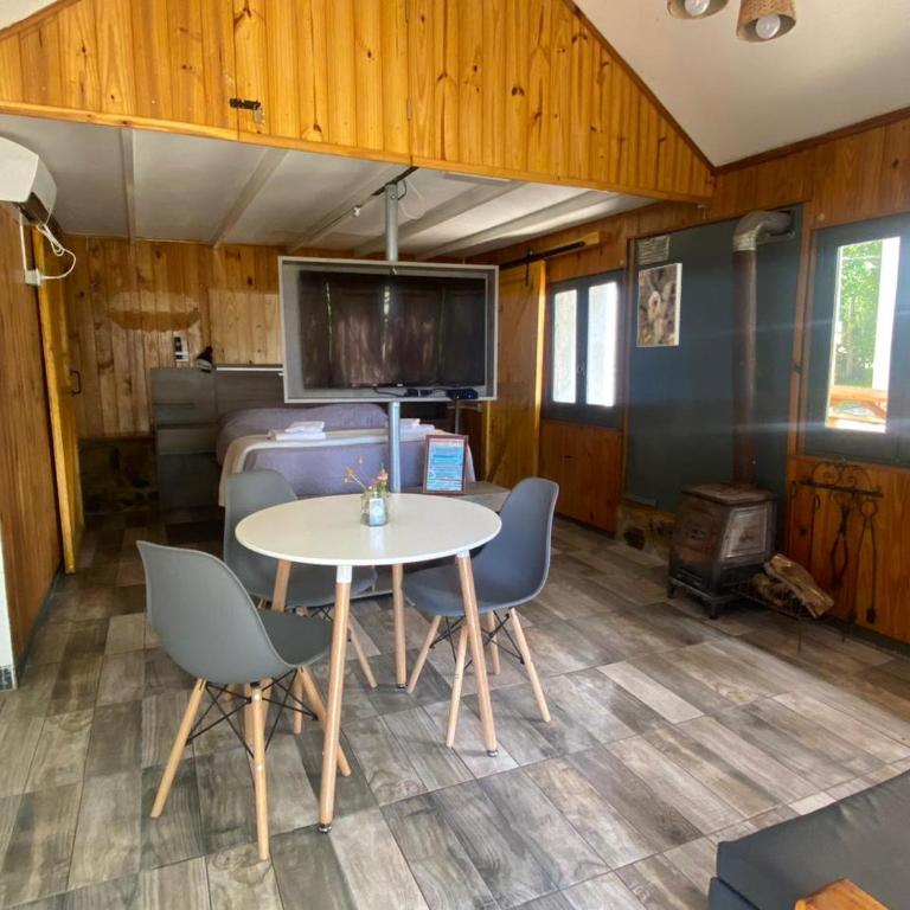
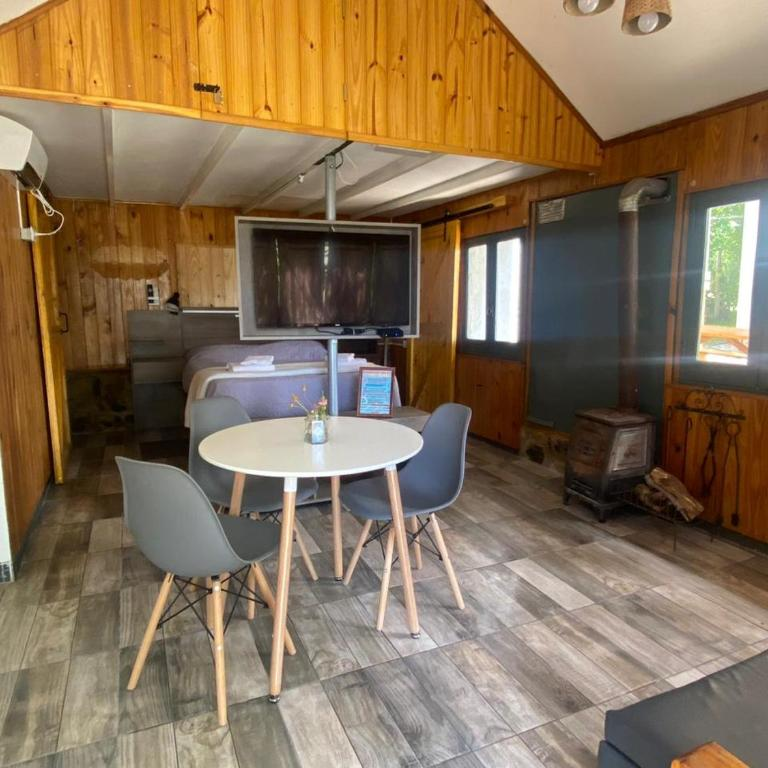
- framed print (658, 307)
